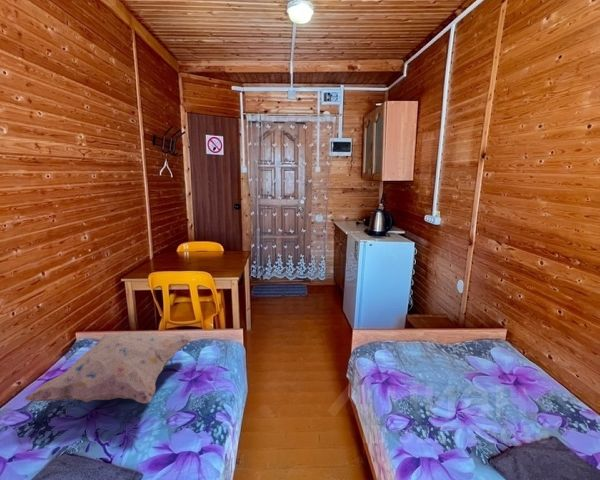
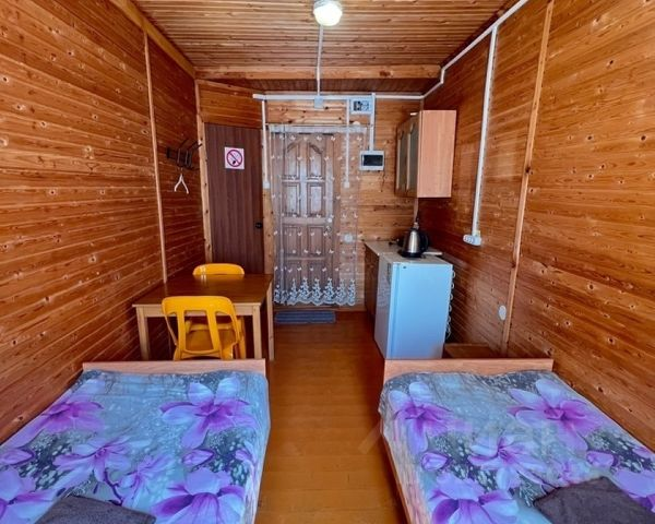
- decorative pillow (123, 362)
